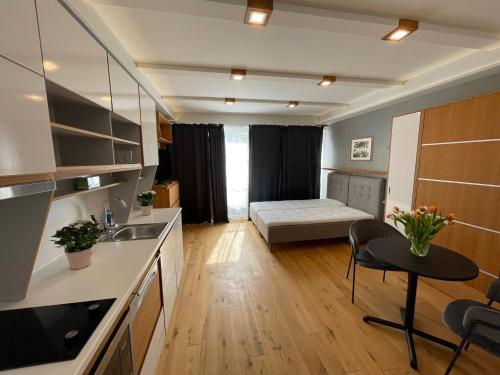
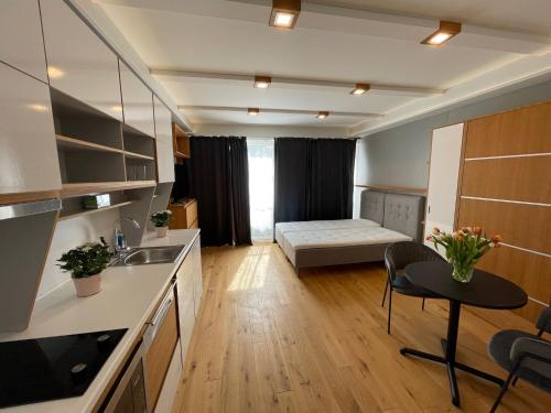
- wall art (361, 149)
